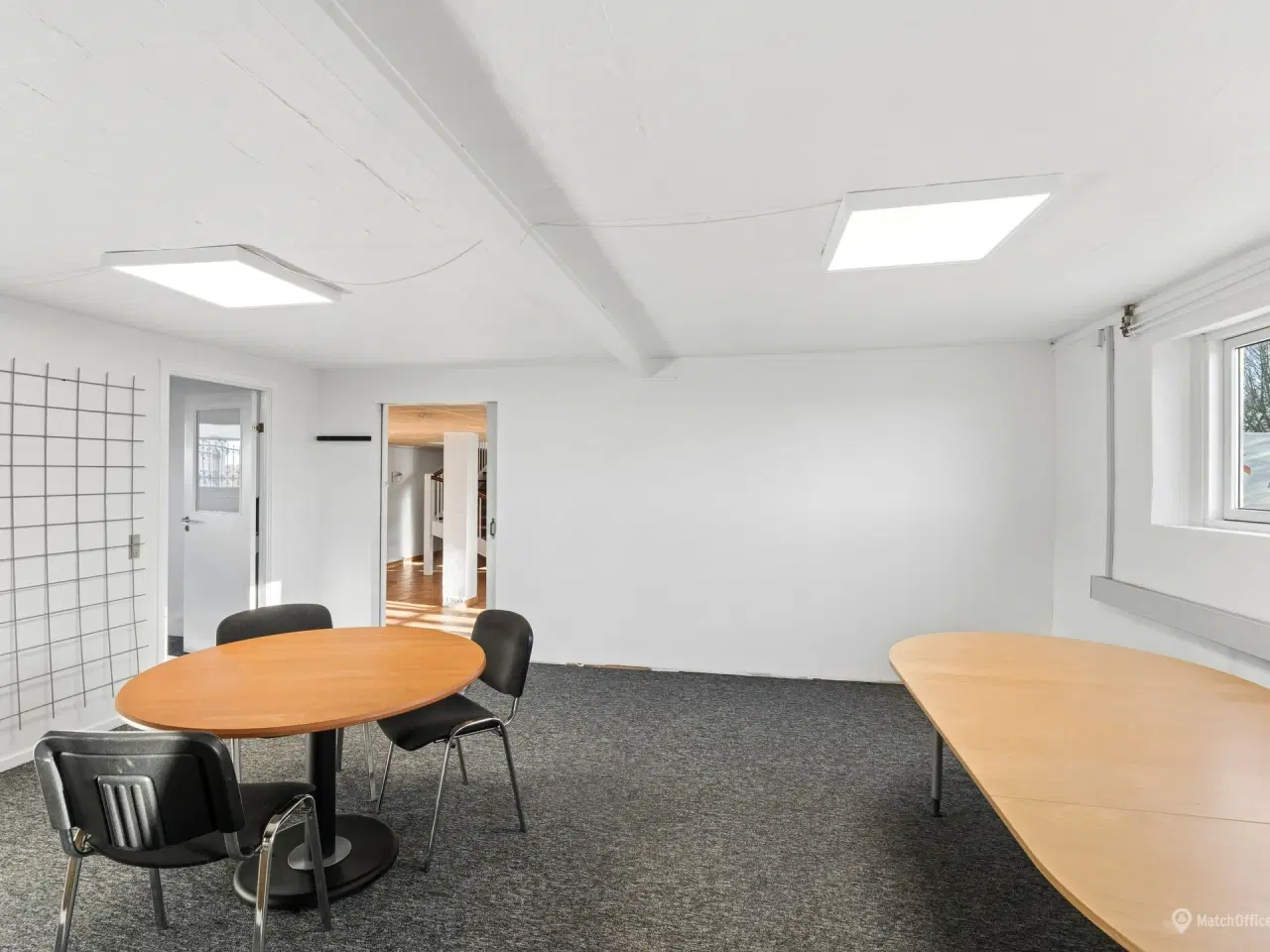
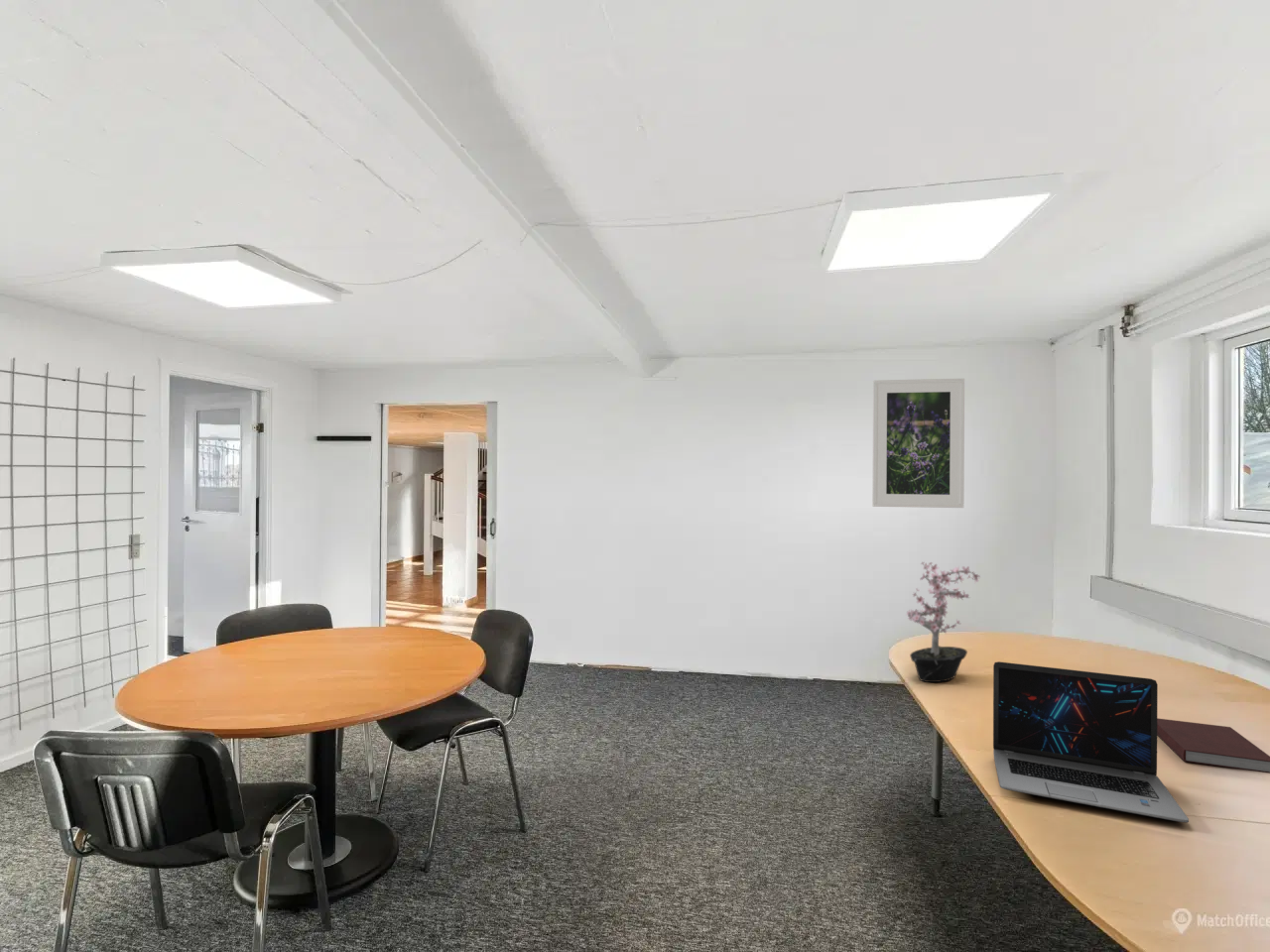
+ notebook (1207, 743)
+ potted plant (942, 615)
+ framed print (918, 443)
+ laptop (1080, 735)
